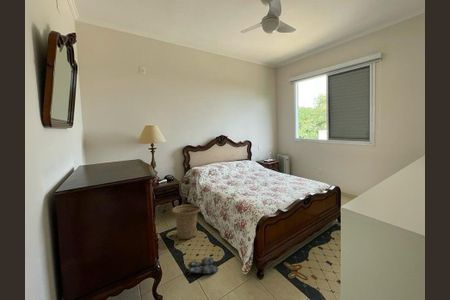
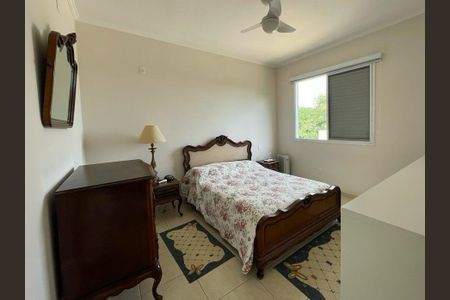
- basket (186, 221)
- slippers (203, 264)
